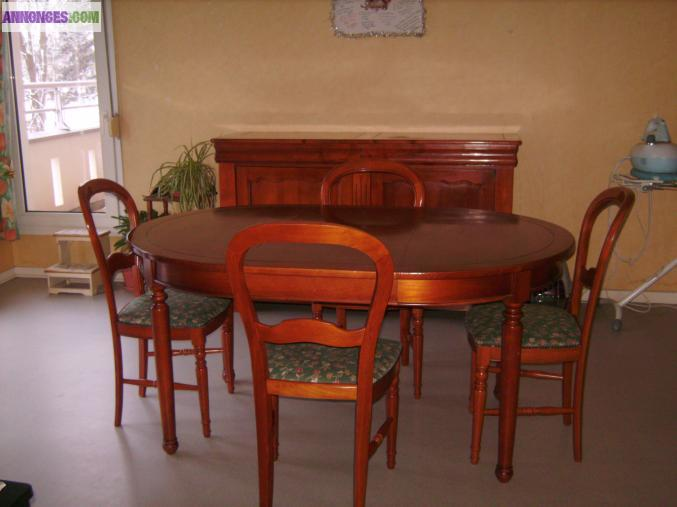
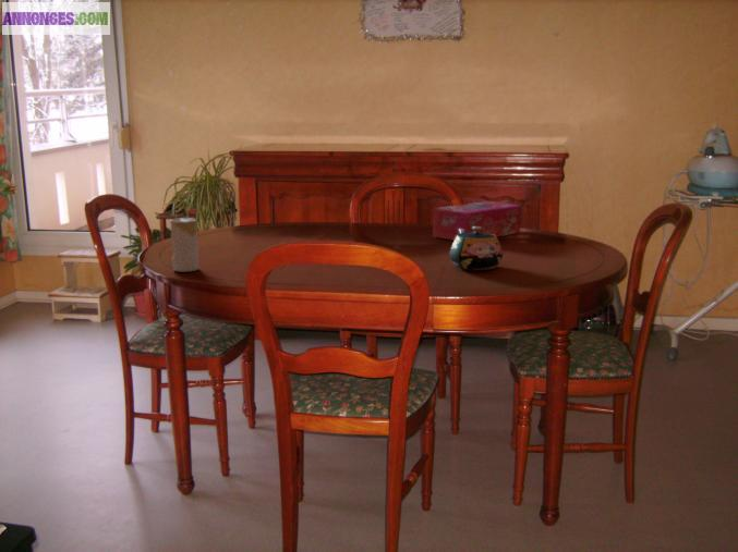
+ candle (184, 244)
+ tissue box (476, 220)
+ teapot (475, 246)
